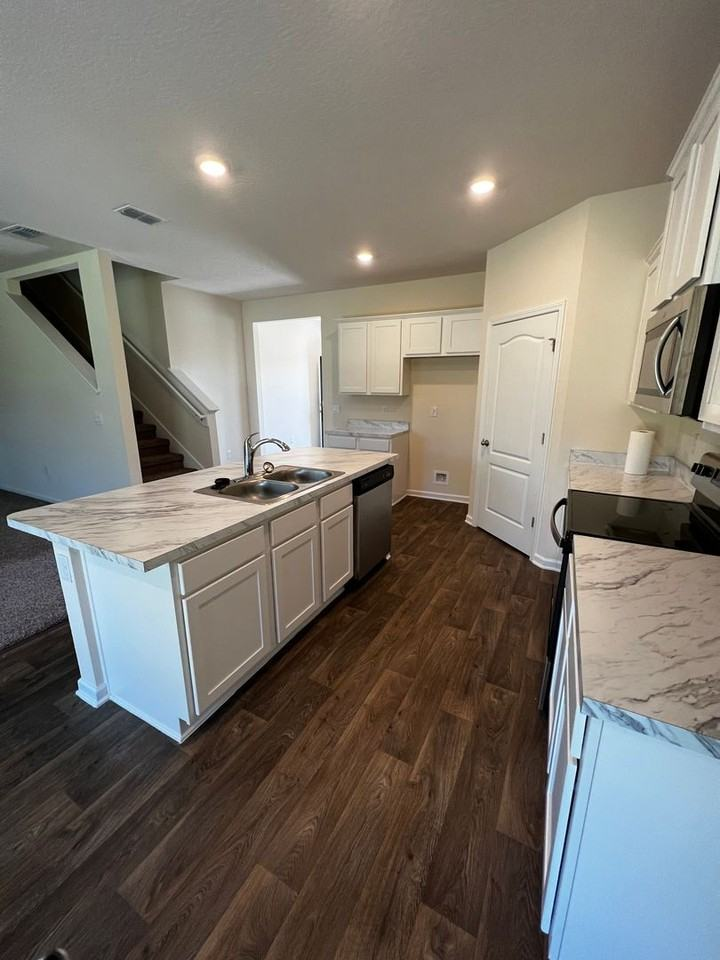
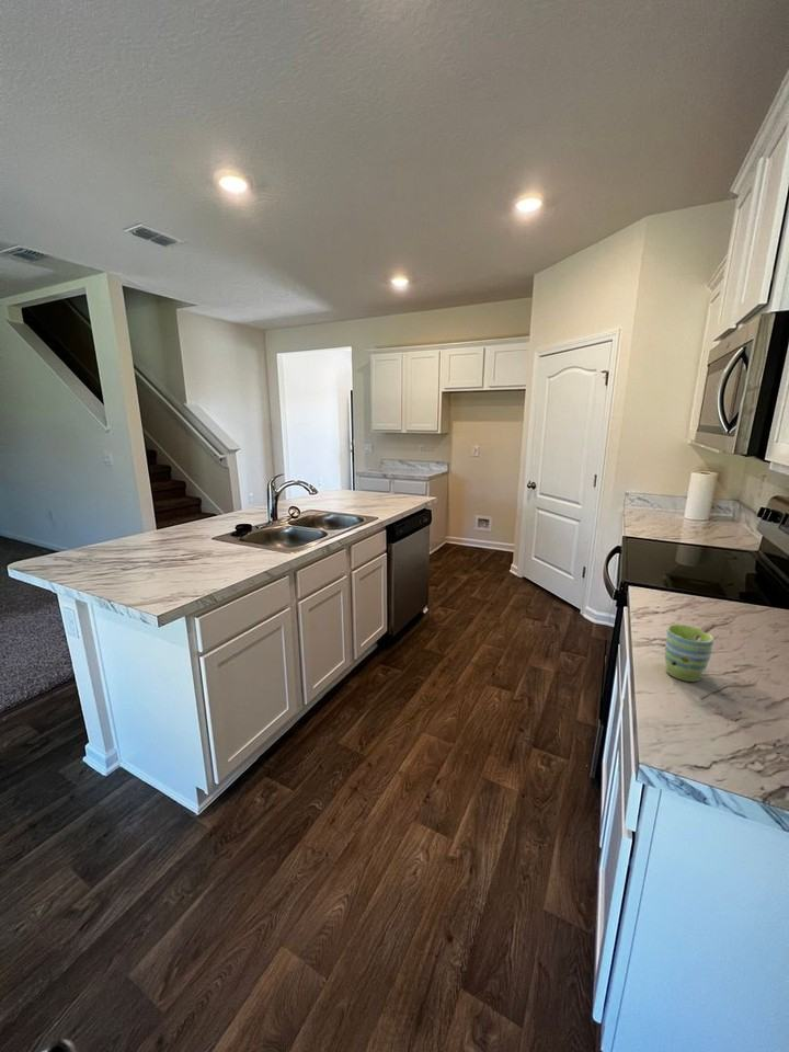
+ mug (687, 650)
